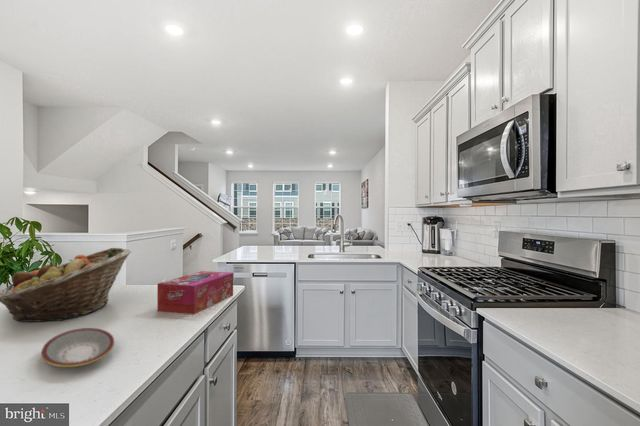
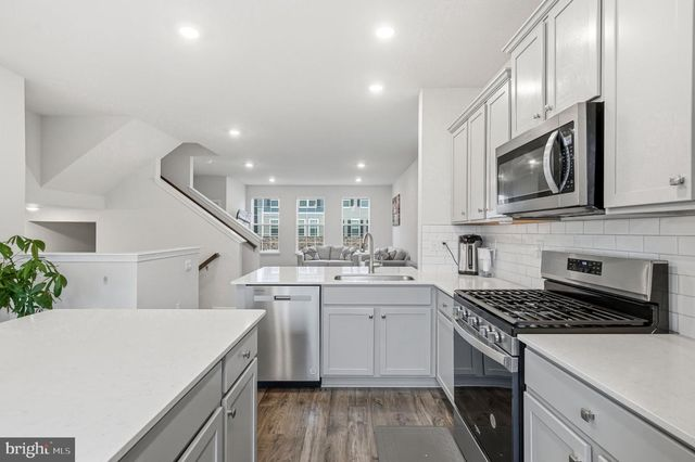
- tissue box (198, 290)
- fruit basket (69, 279)
- plate (79, 349)
